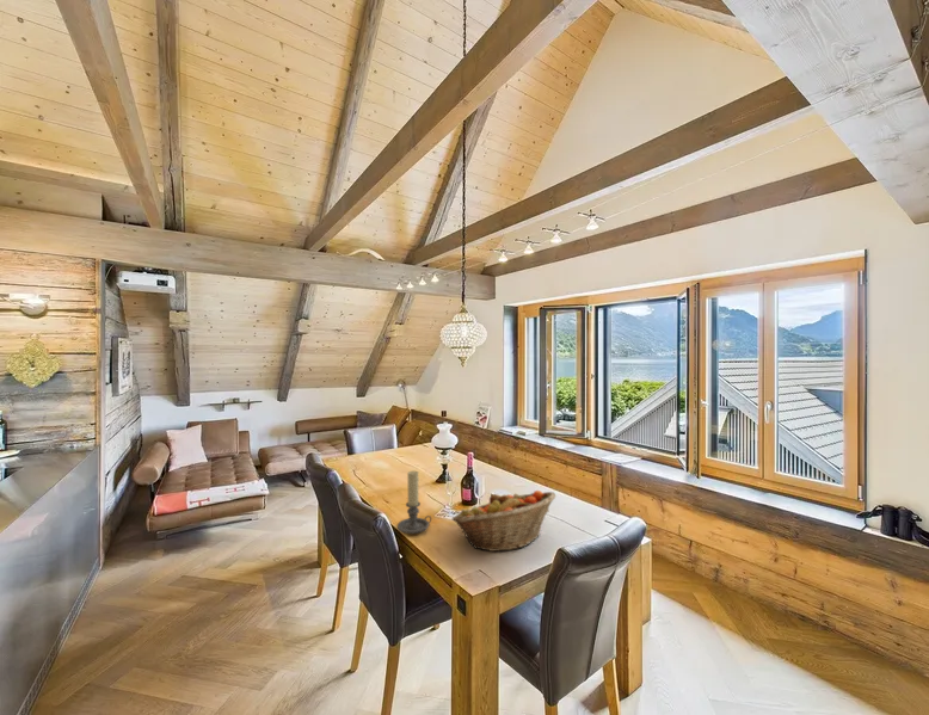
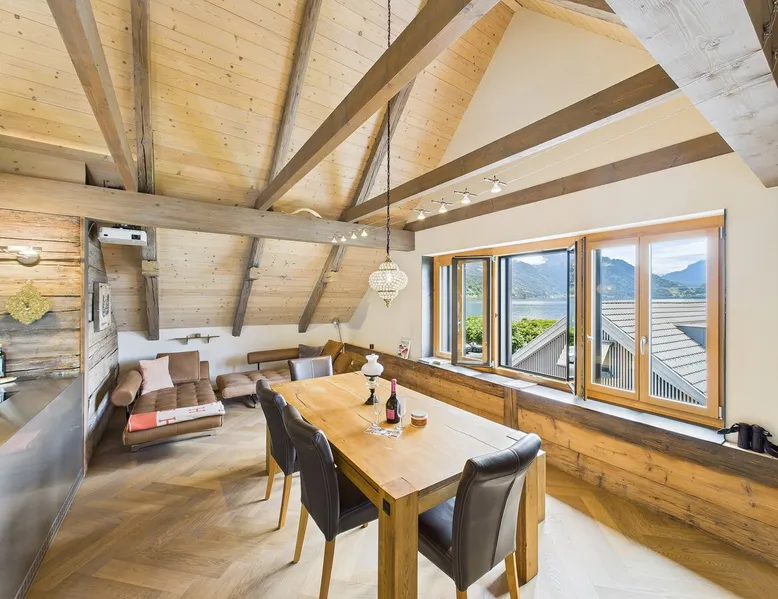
- candle holder (416, 499)
- fruit basket (505, 514)
